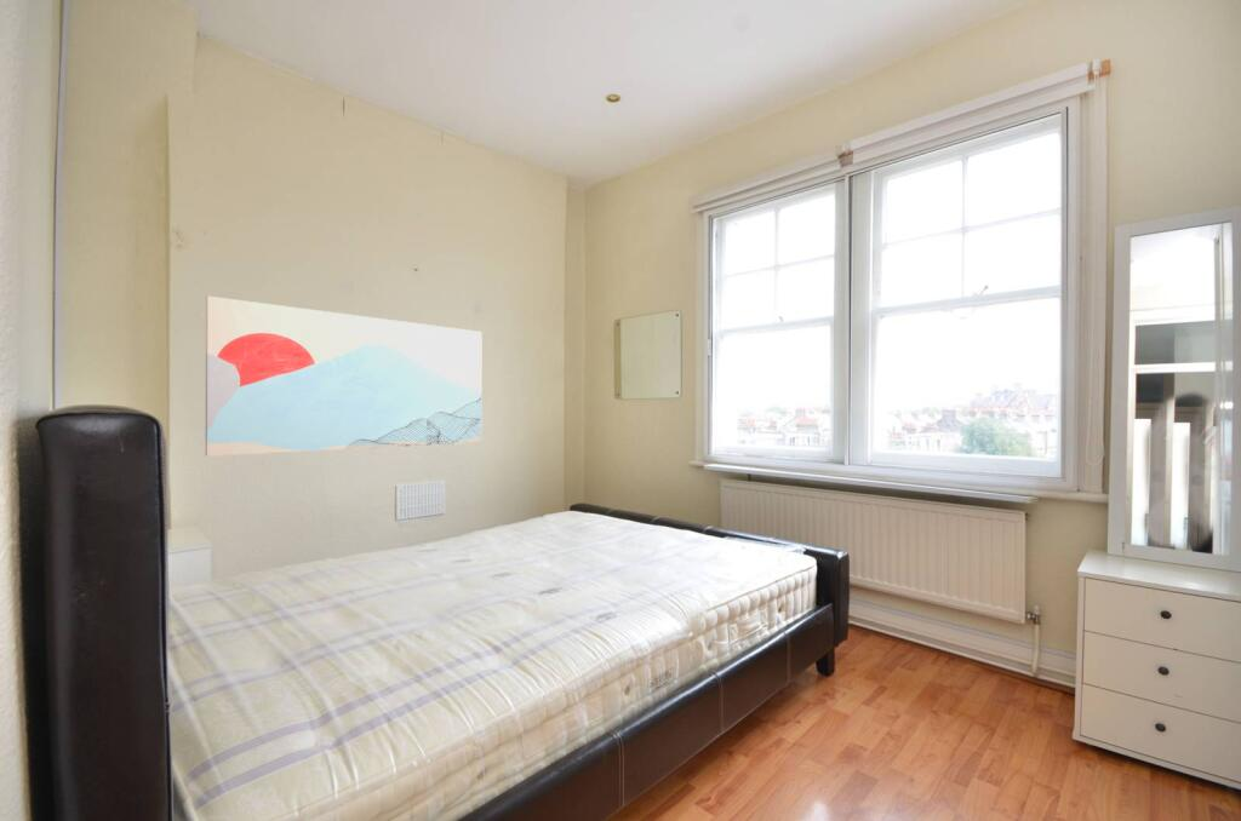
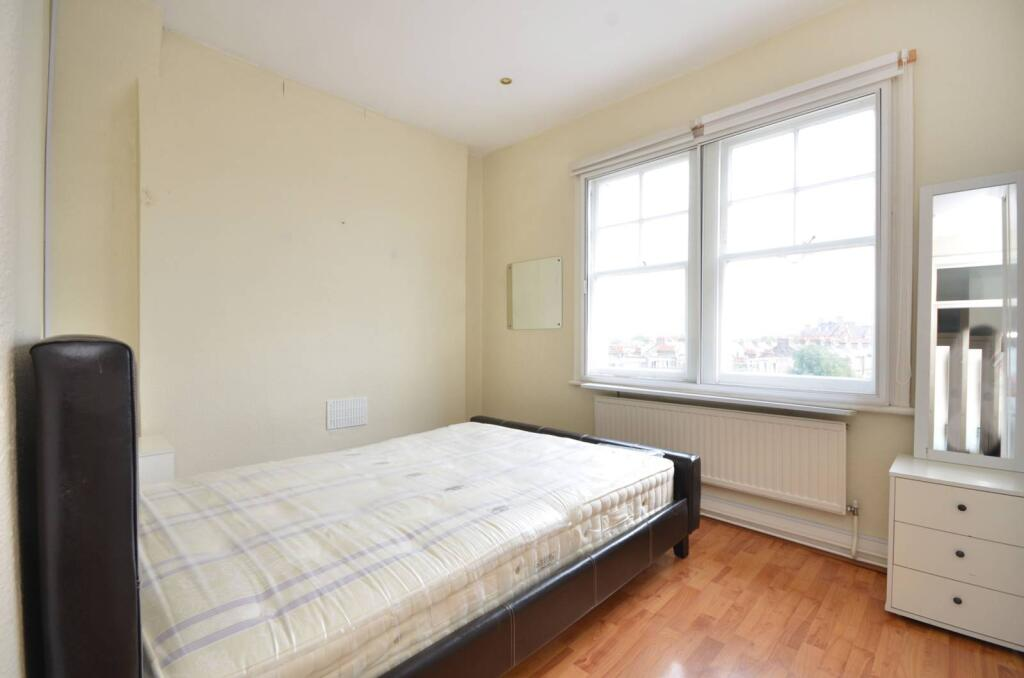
- wall art (367, 383)
